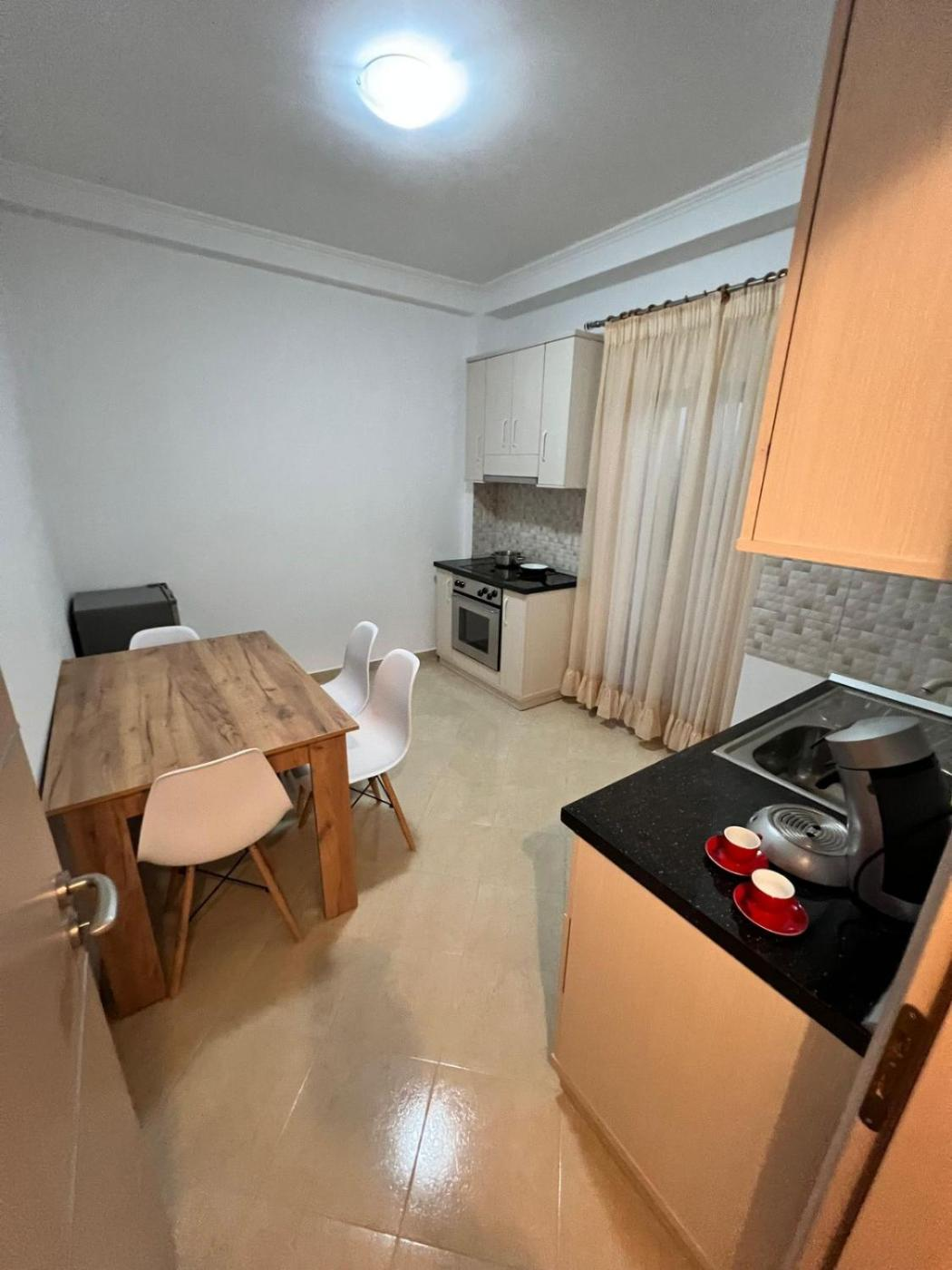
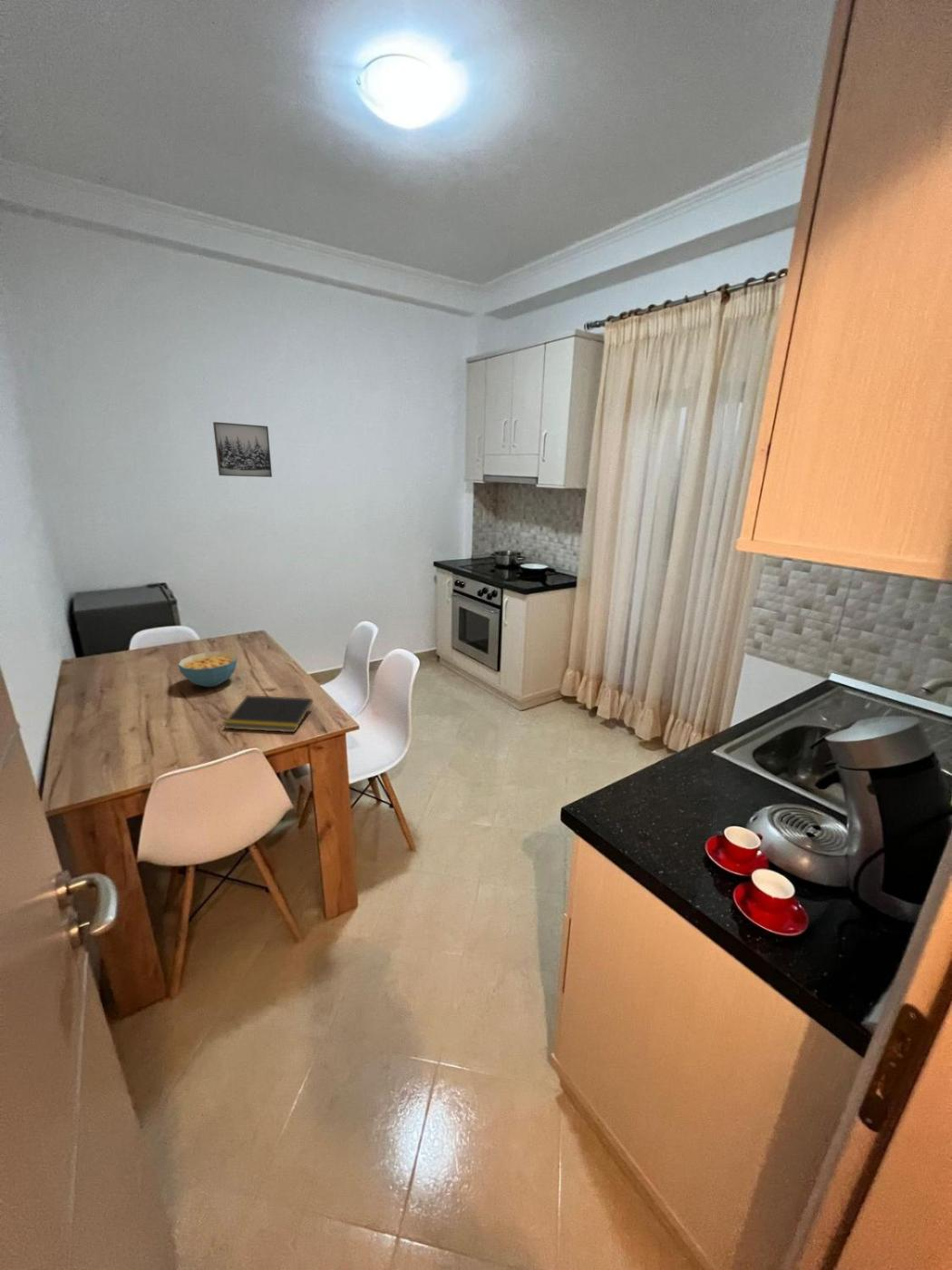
+ notepad (269, 712)
+ wall art (243, 450)
+ cereal bowl (209, 671)
